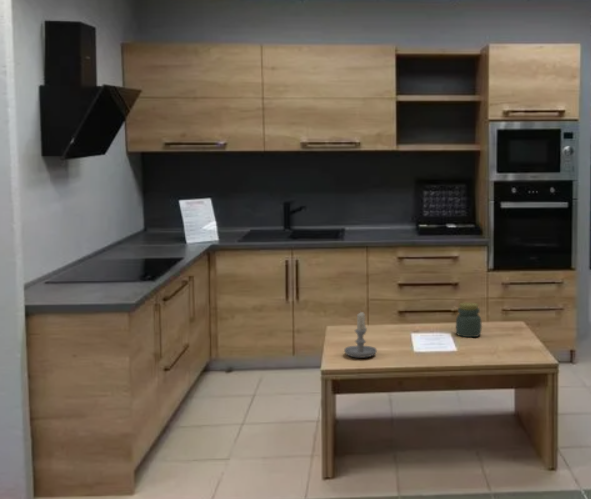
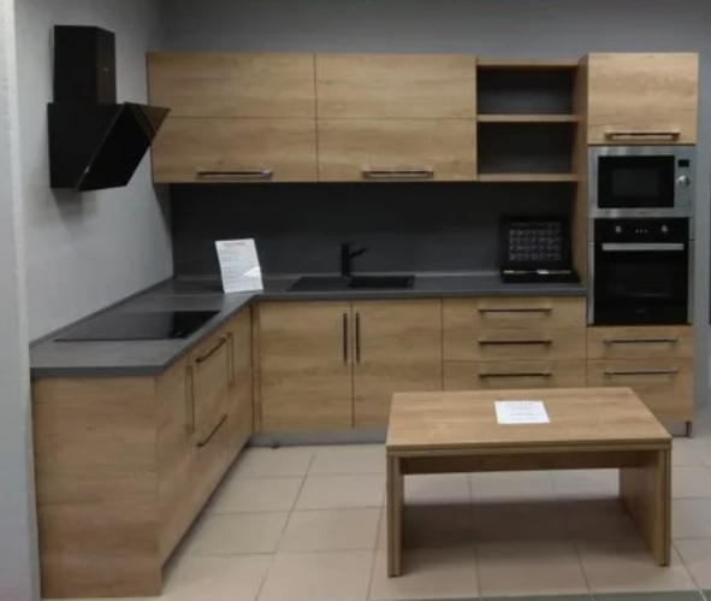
- jar (468, 319)
- candle (360, 333)
